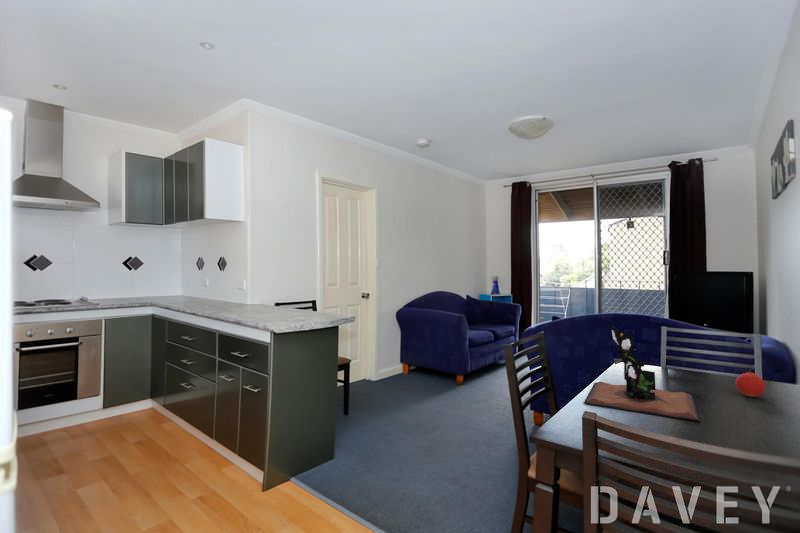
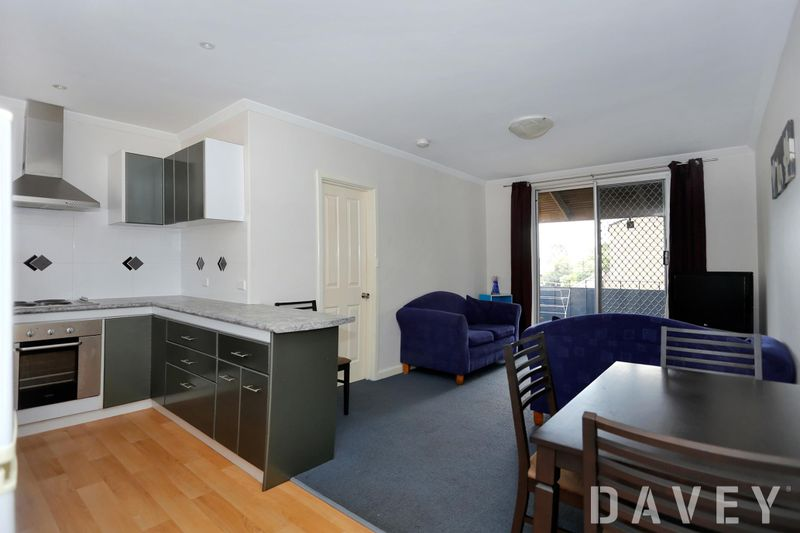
- fruit (750, 382)
- plant (639, 363)
